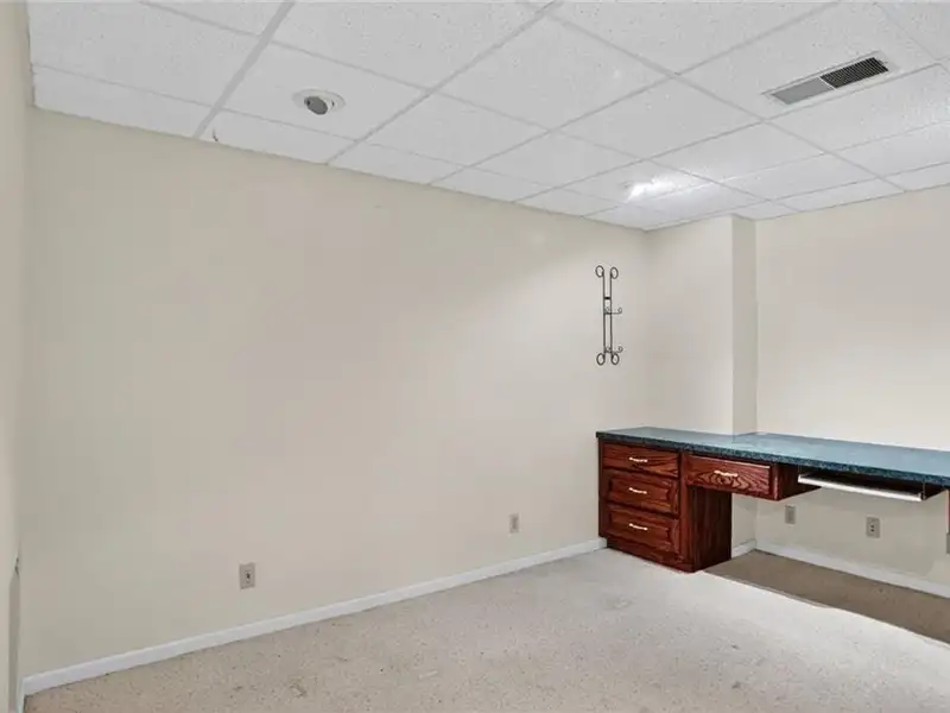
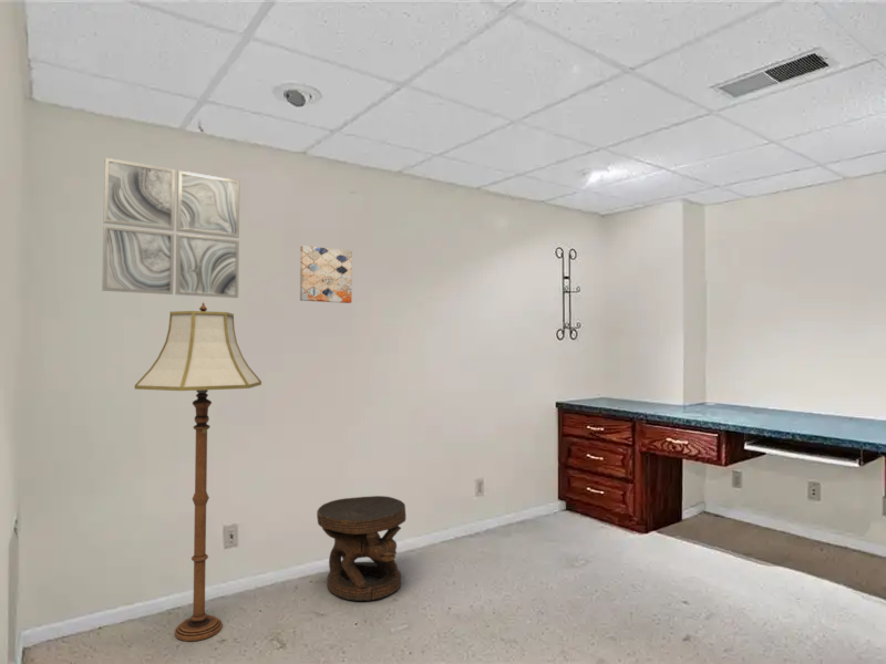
+ wall art (176, 230)
+ side table (363, 544)
+ wall art (326, 274)
+ floor lamp (200, 464)
